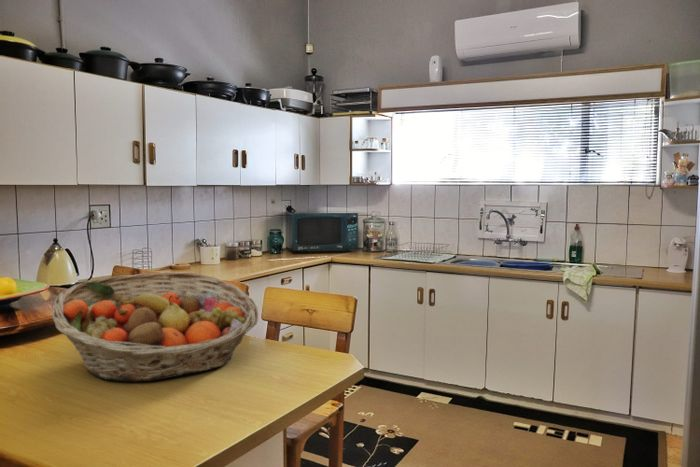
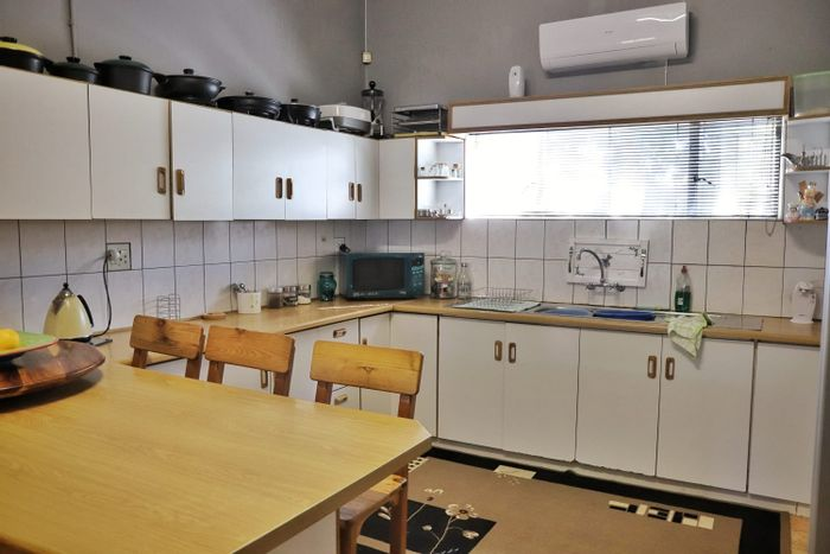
- fruit basket (161, 321)
